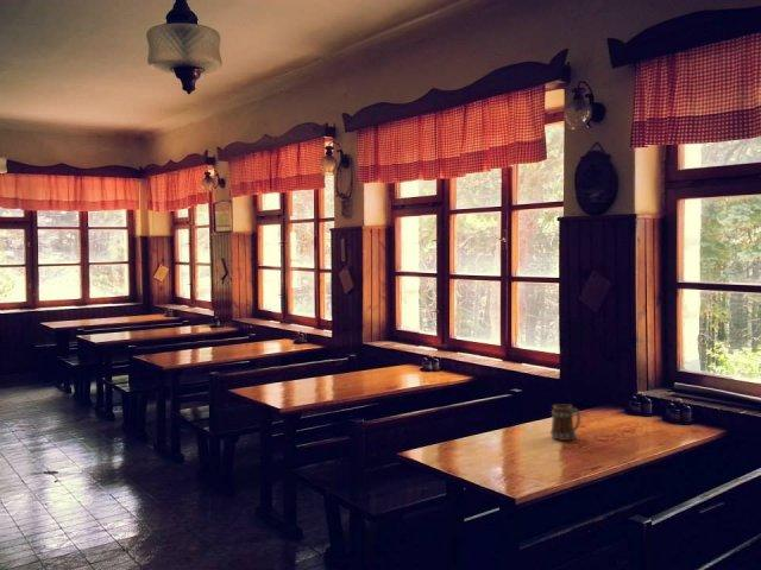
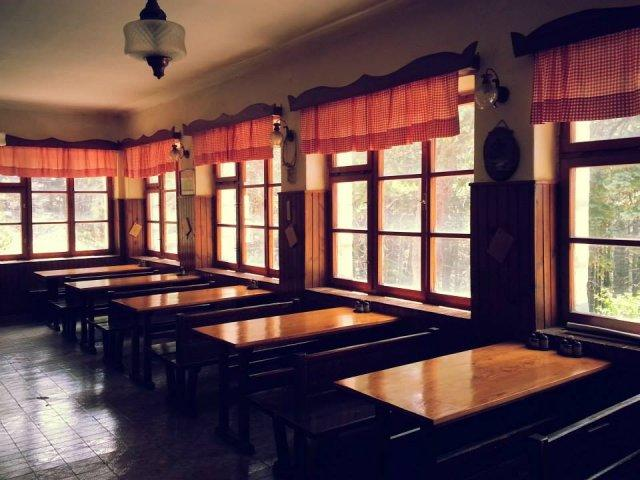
- beer mug (566, 422)
